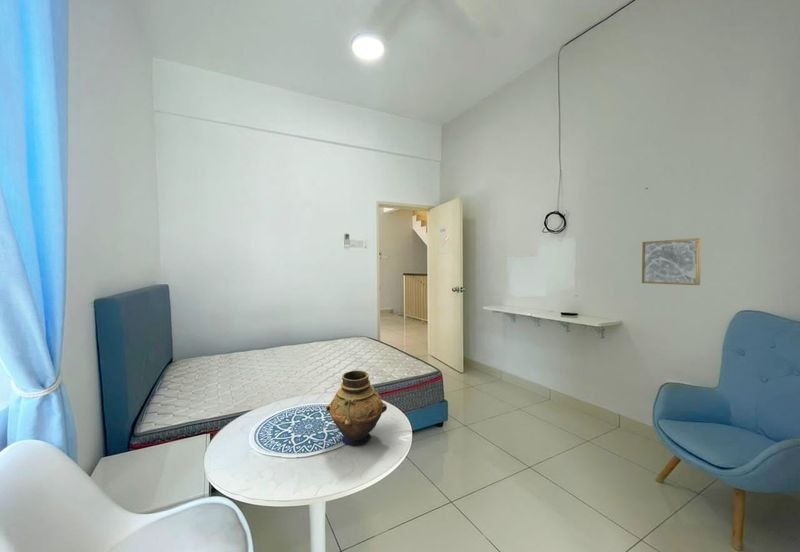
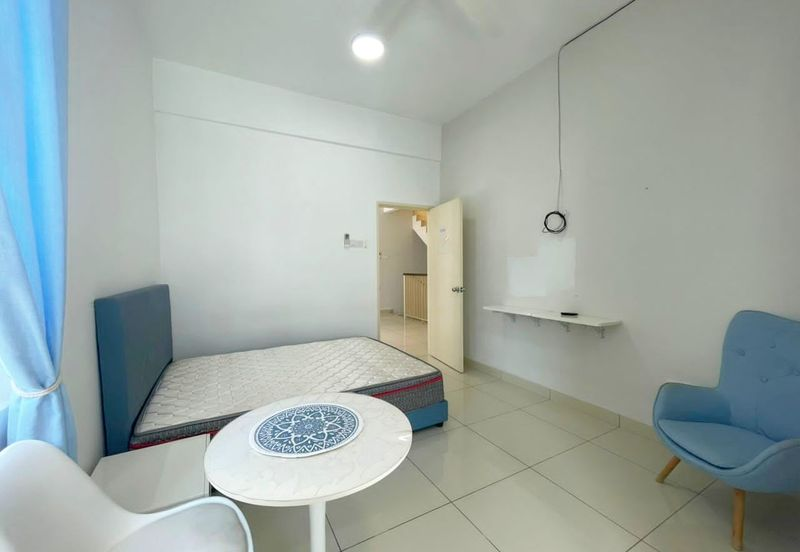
- wall art (669, 262)
- vase (355, 407)
